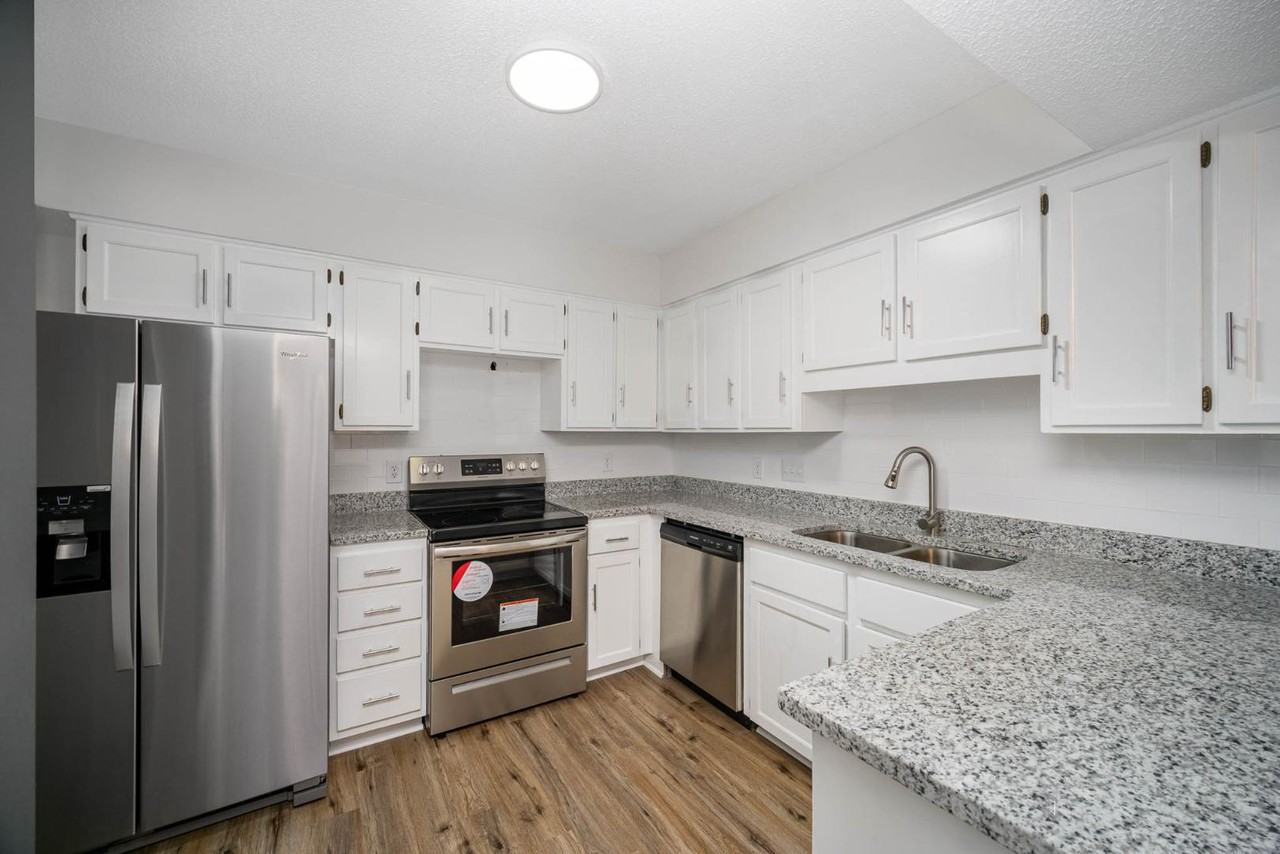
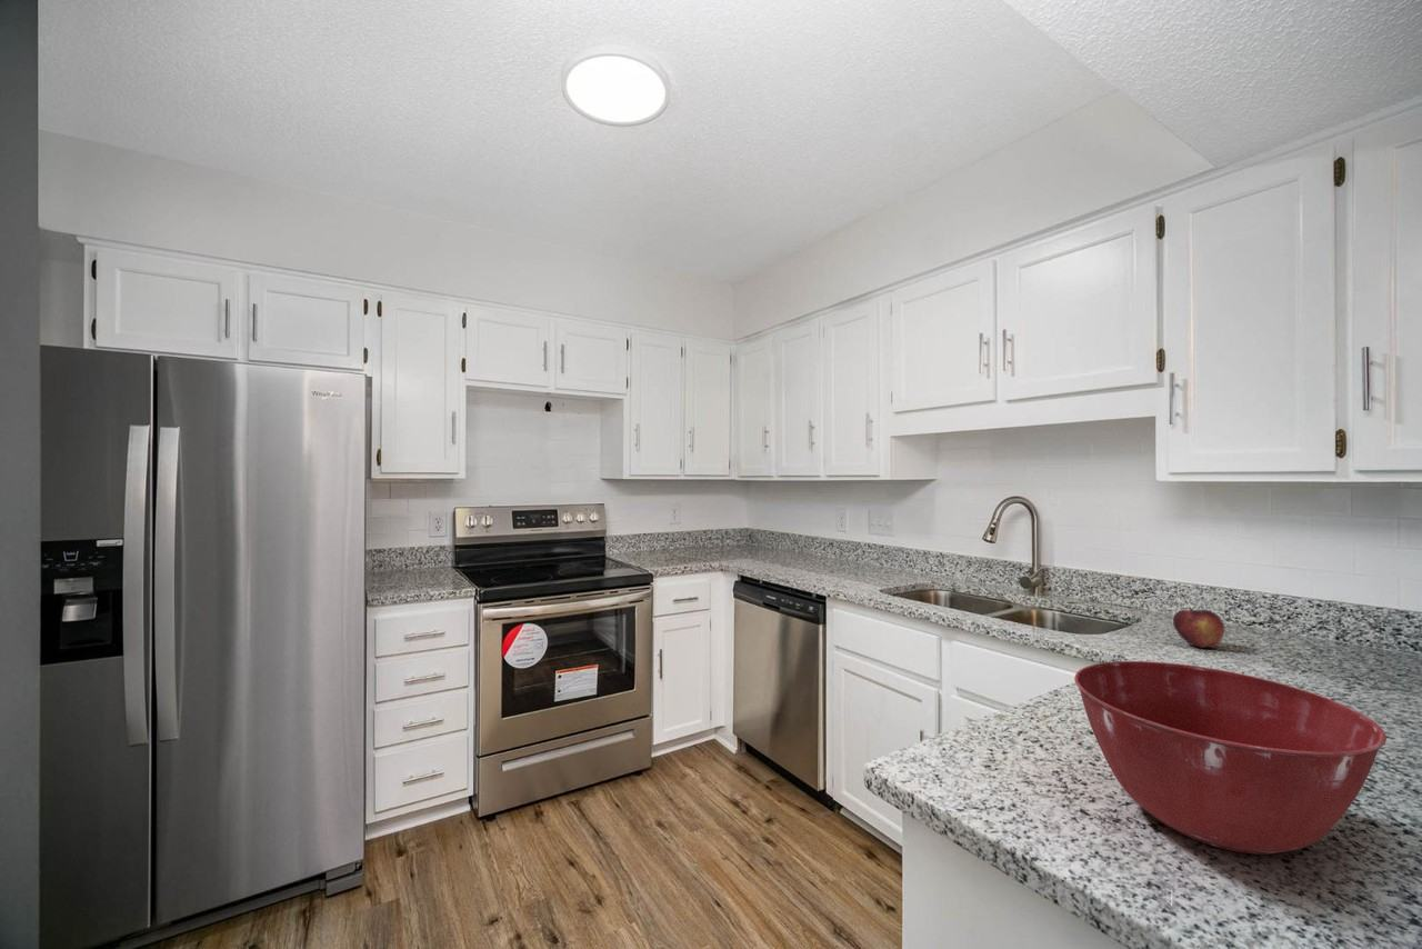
+ fruit (1199, 626)
+ mixing bowl (1209, 757)
